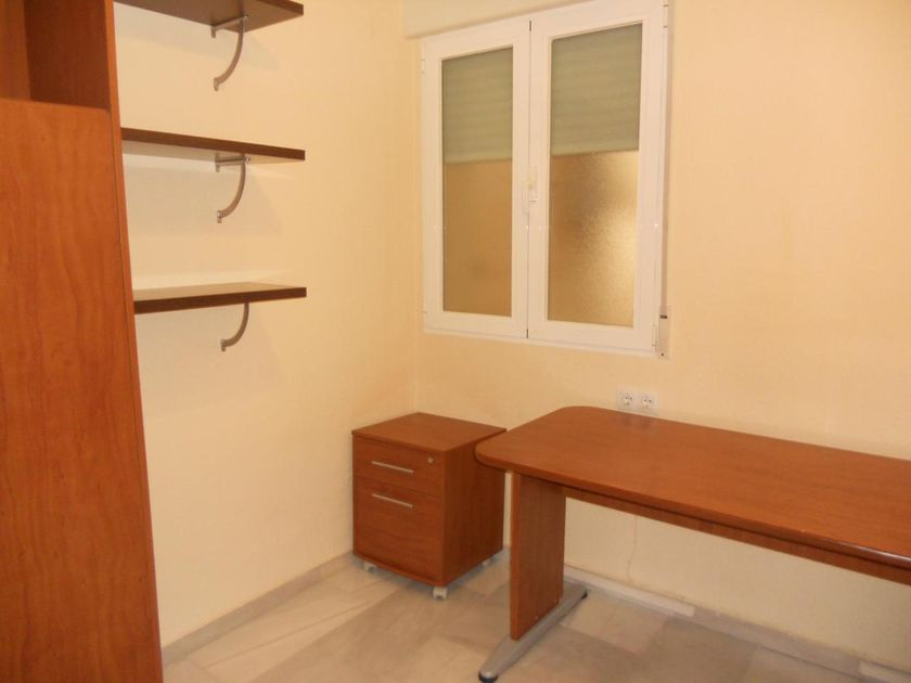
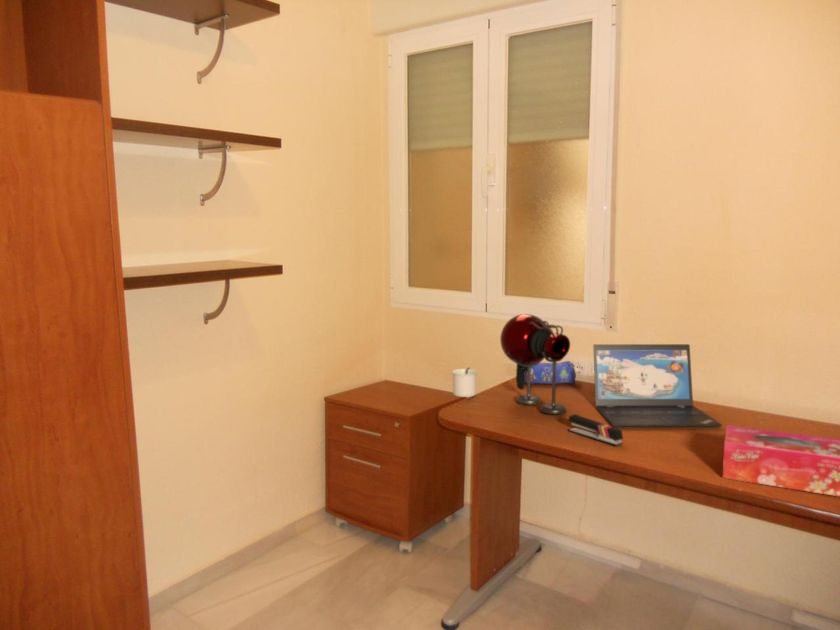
+ tissue box (785, 459)
+ laptop (653, 383)
+ pencil case (548, 372)
+ desk lamp (509, 357)
+ stapler (594, 429)
